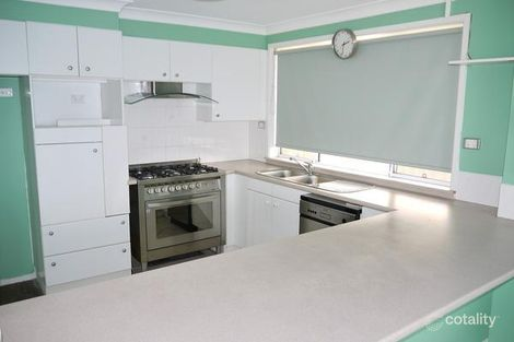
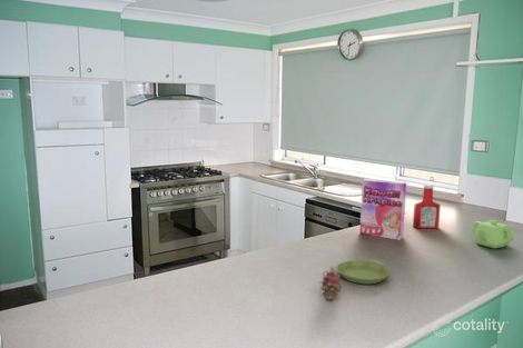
+ saucer (362, 272)
+ cereal box (382, 208)
+ fruit (330, 281)
+ teapot (490, 233)
+ soap bottle (426, 206)
